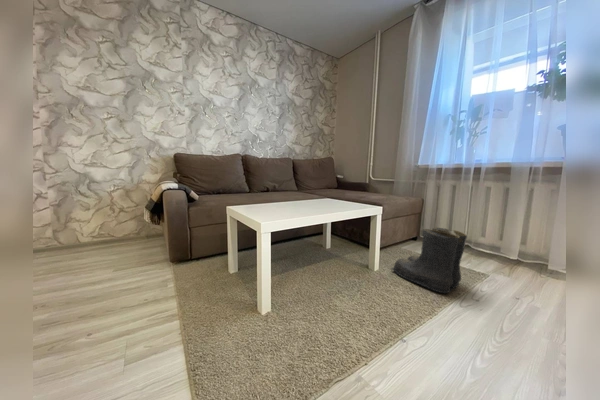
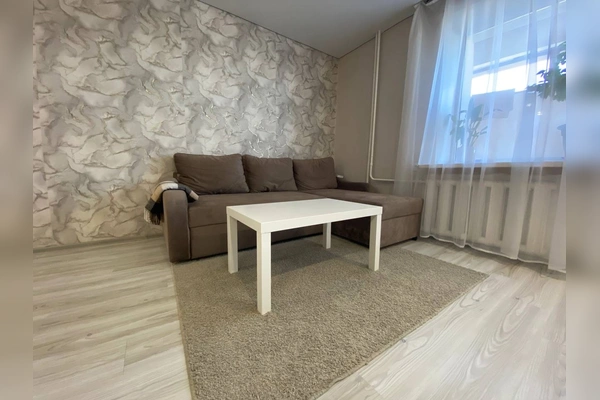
- boots (427, 253)
